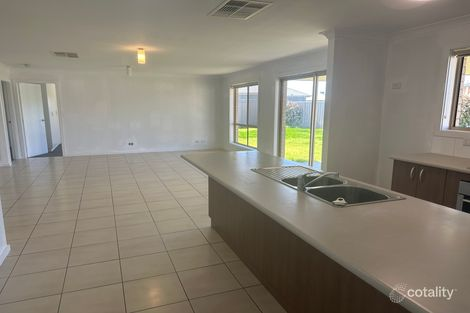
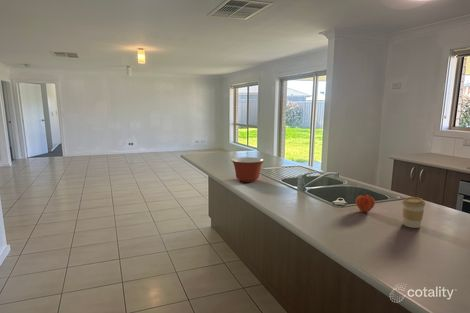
+ coffee cup (412, 211)
+ fruit (365, 202)
+ mixing bowl (247, 170)
